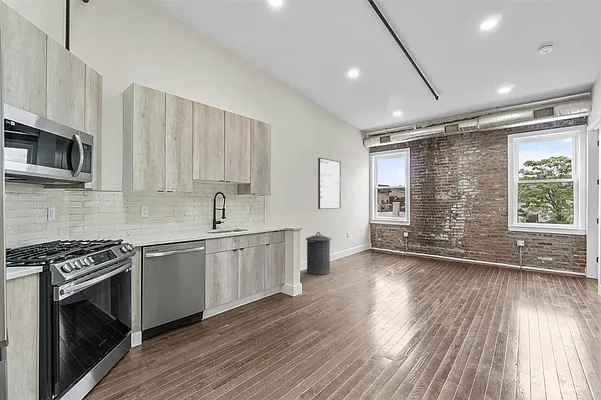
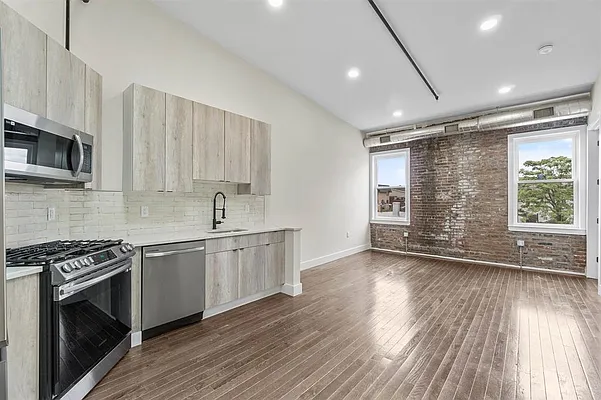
- wall art (329, 184)
- trash can (318, 251)
